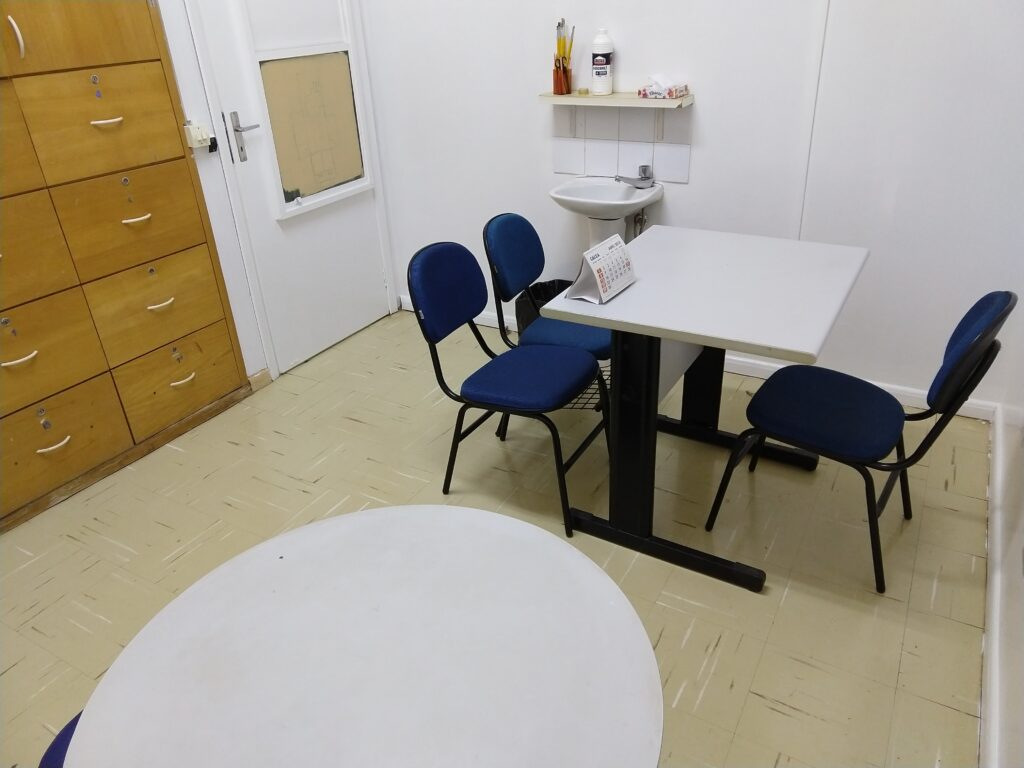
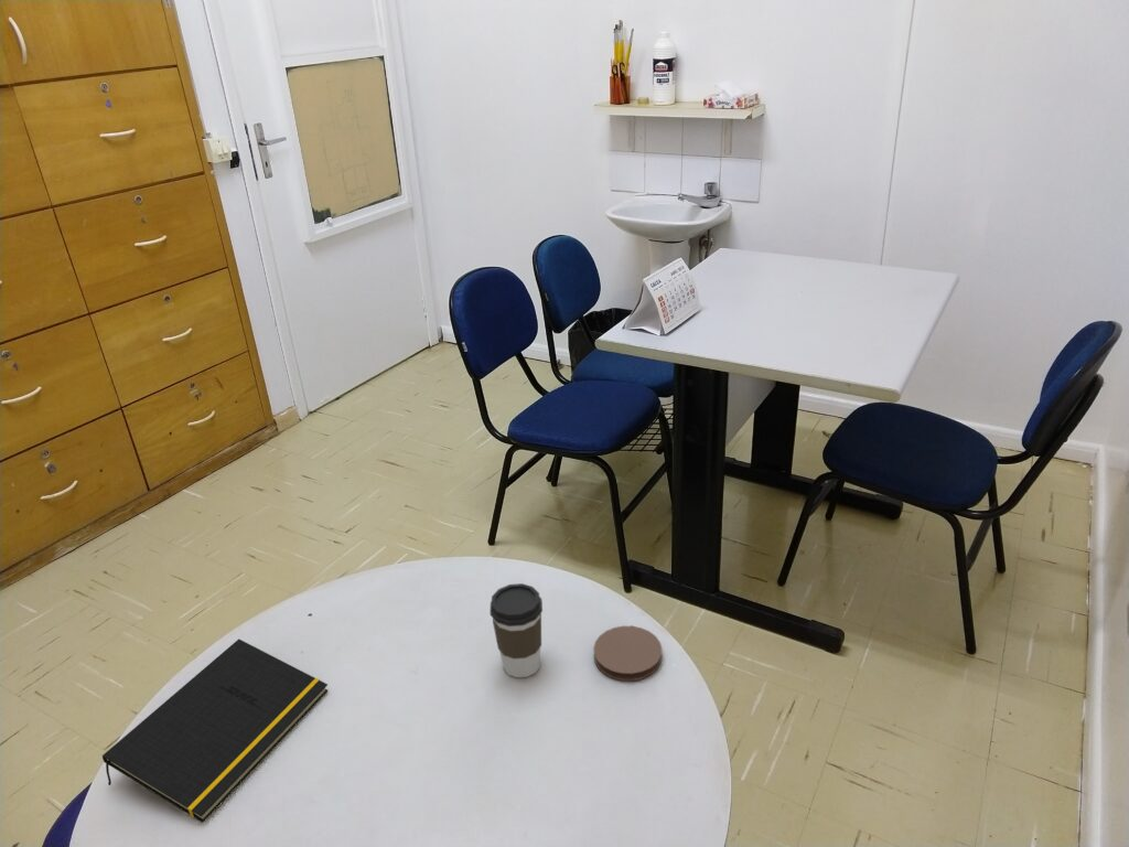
+ coffee cup (518, 632)
+ notepad (222, 720)
+ coaster (627, 652)
